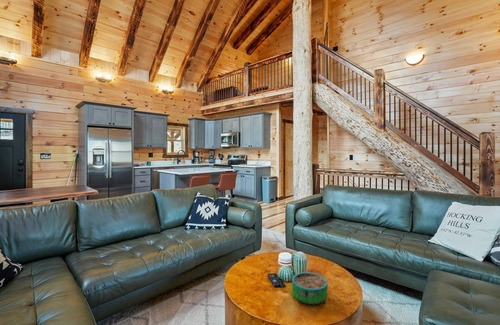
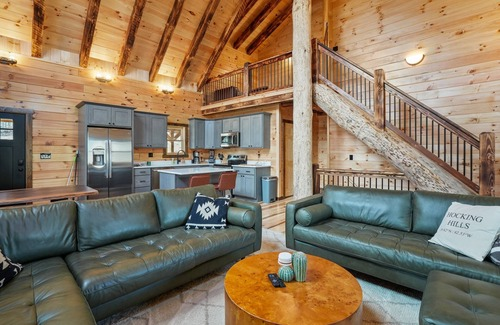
- decorative bowl (309, 288)
